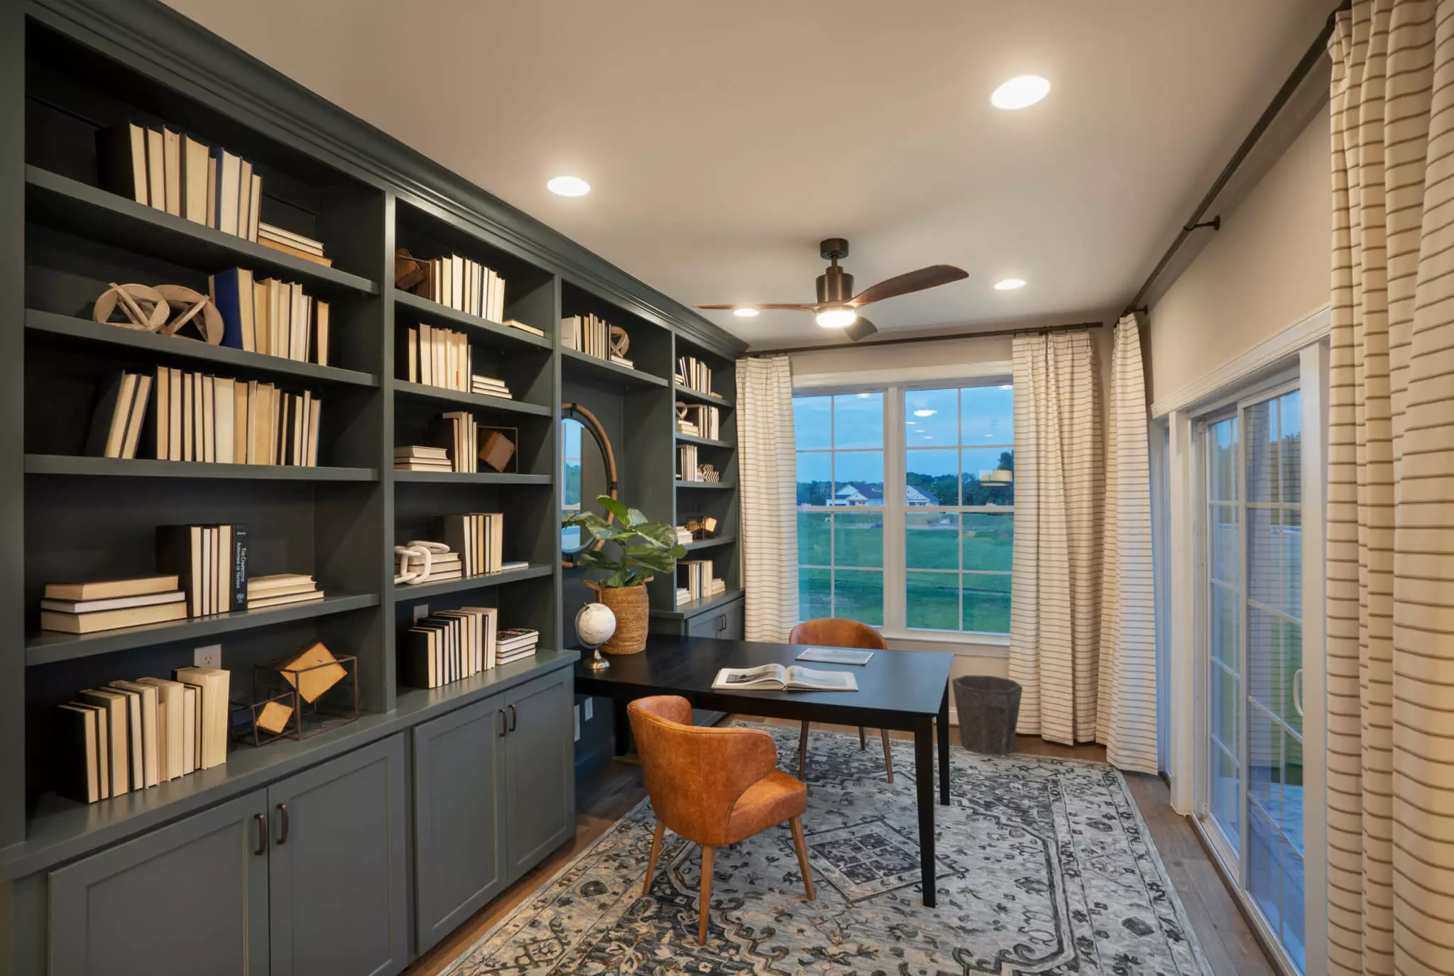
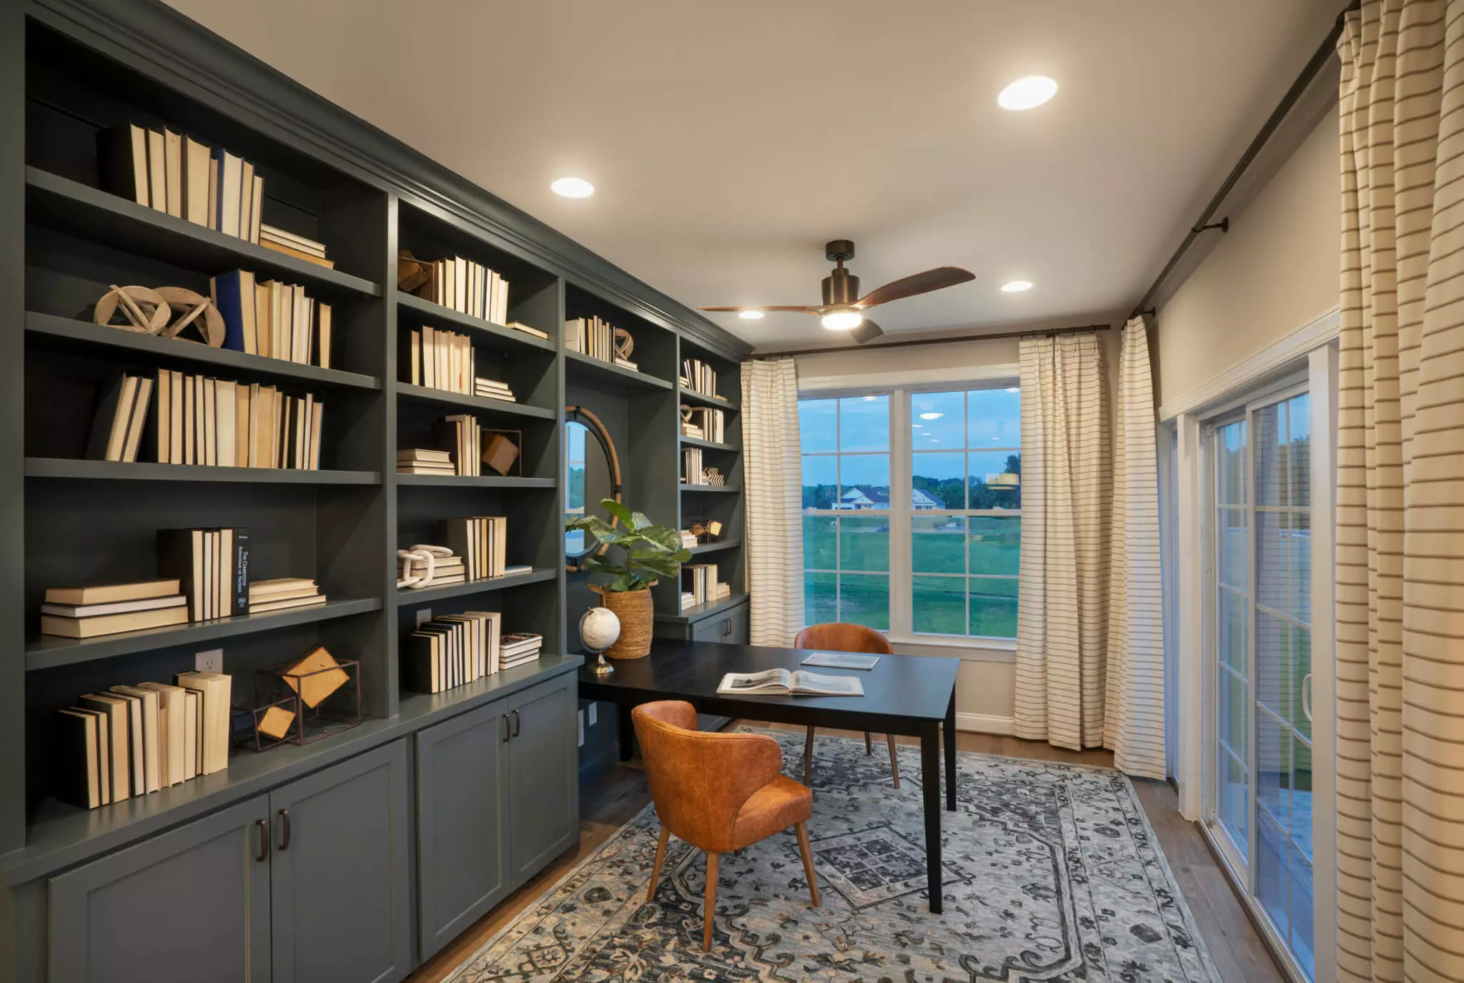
- waste bin (986, 715)
